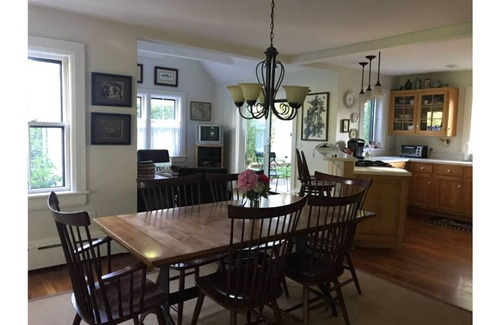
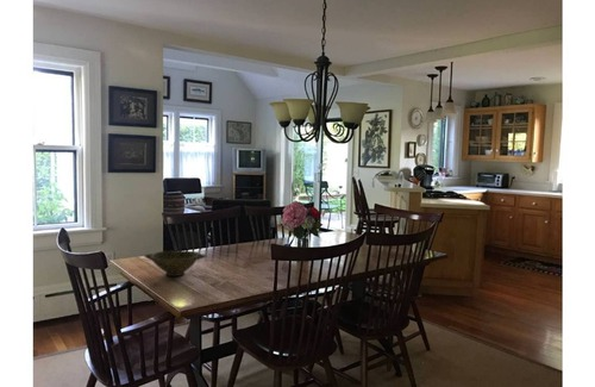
+ bowl (175, 263)
